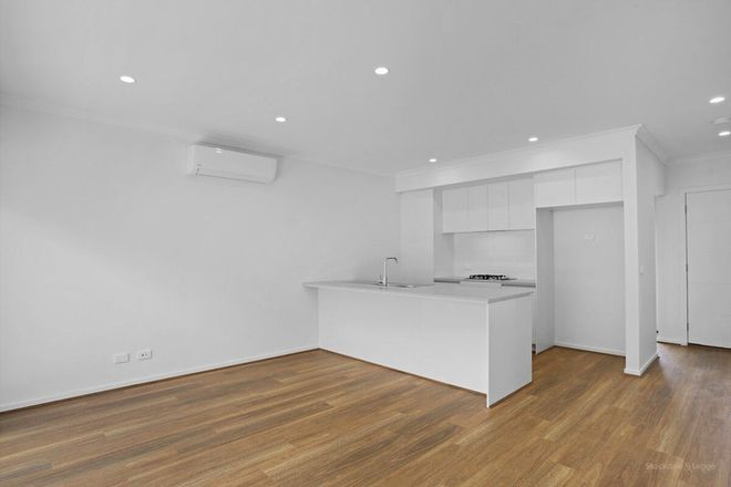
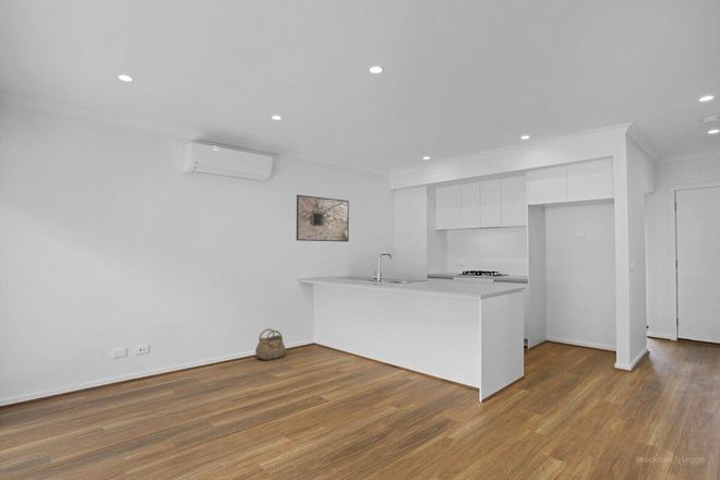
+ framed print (324, 219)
+ basket (271, 343)
